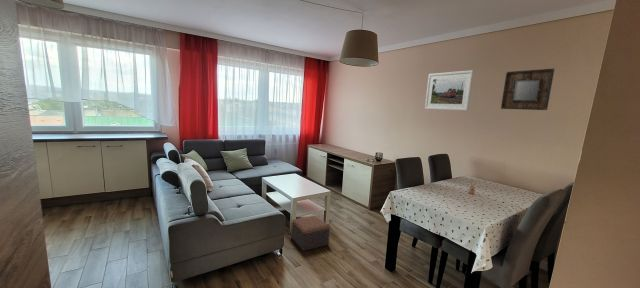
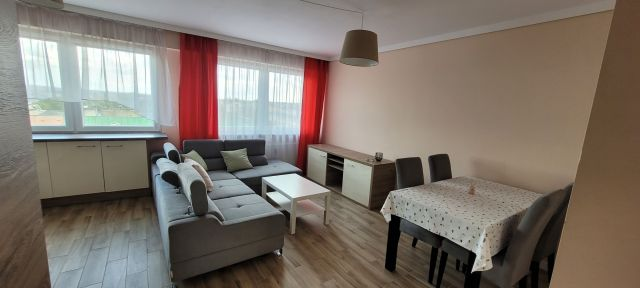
- home mirror (525, 90)
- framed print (447, 91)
- footstool (310, 231)
